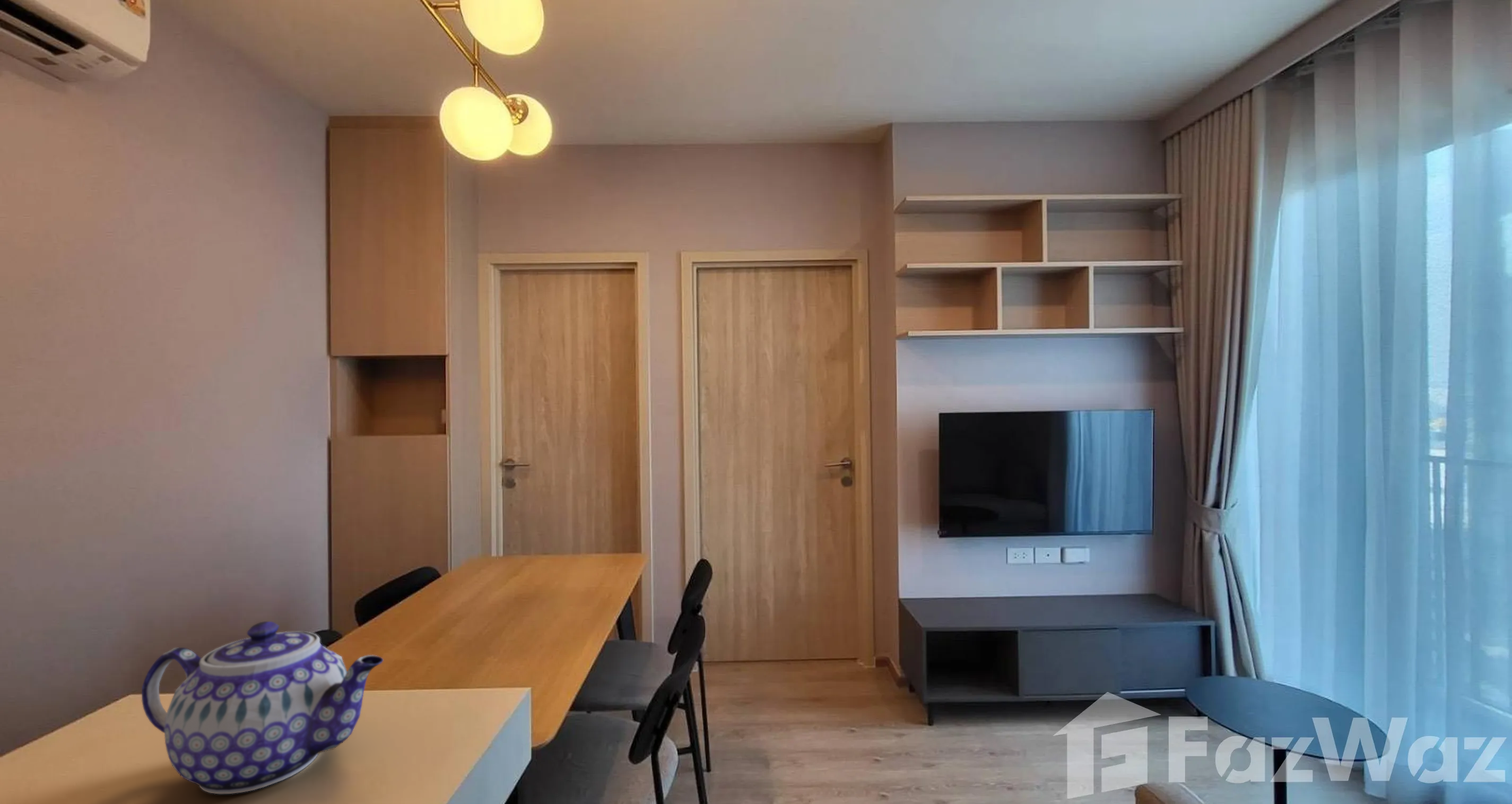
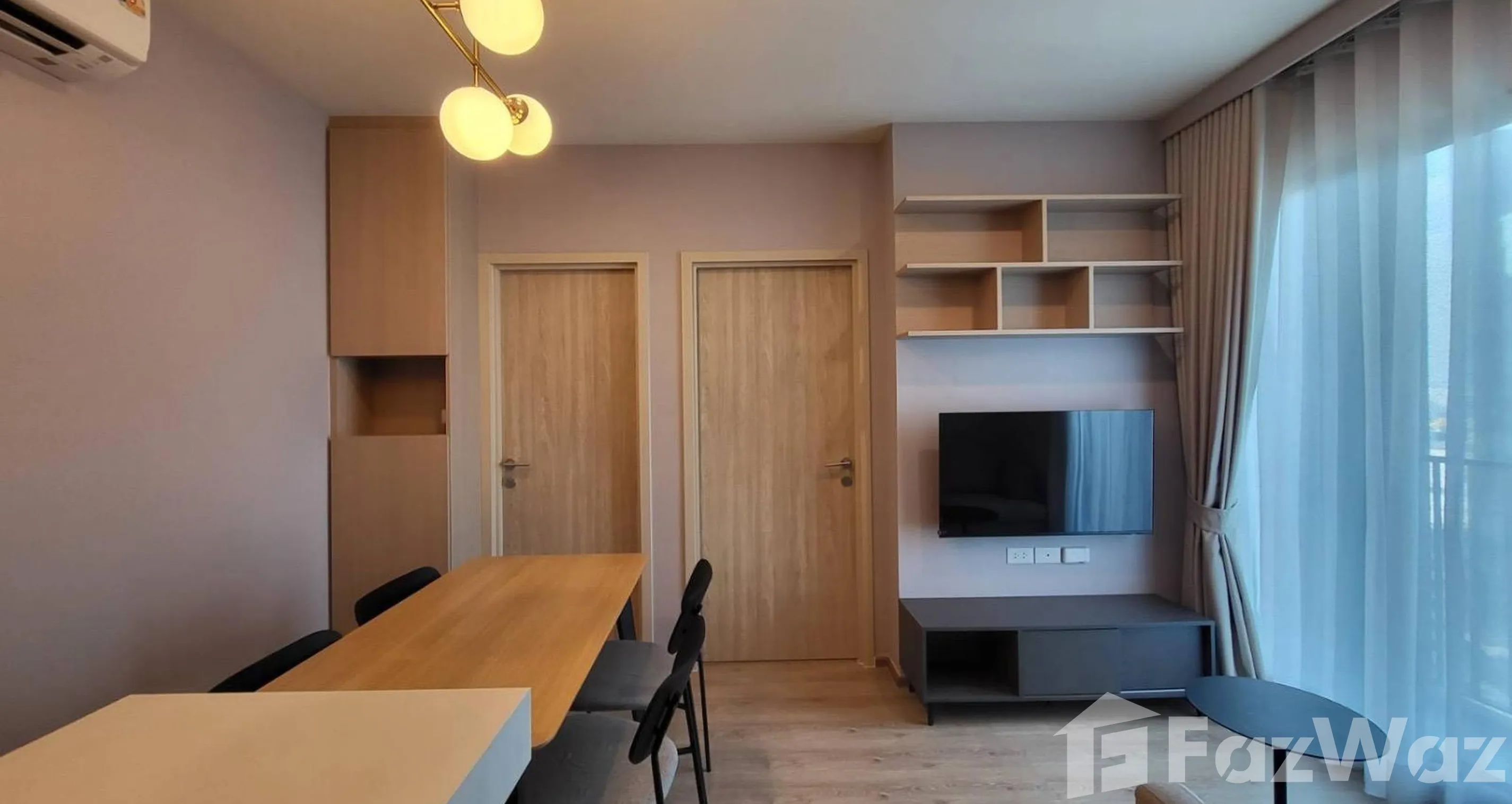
- teapot (263, 694)
